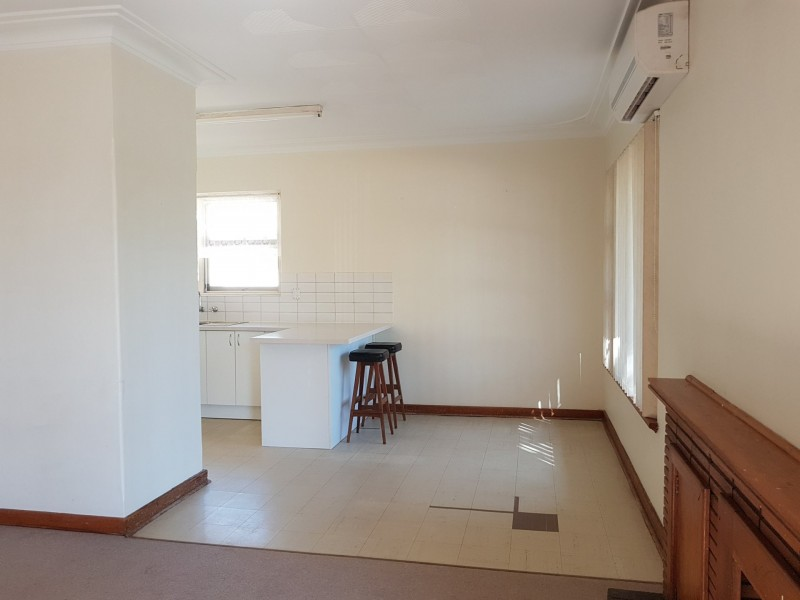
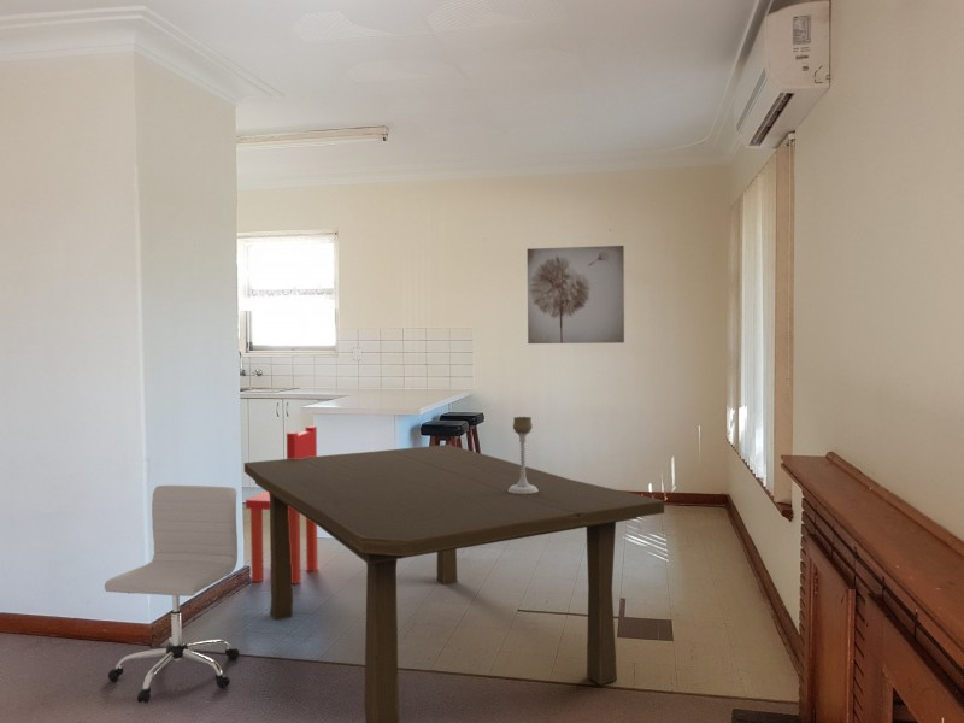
+ chair (172, 586)
+ wall art (575, 295)
+ chair (288, 506)
+ candle holder (522, 453)
+ dining table (421, 554)
